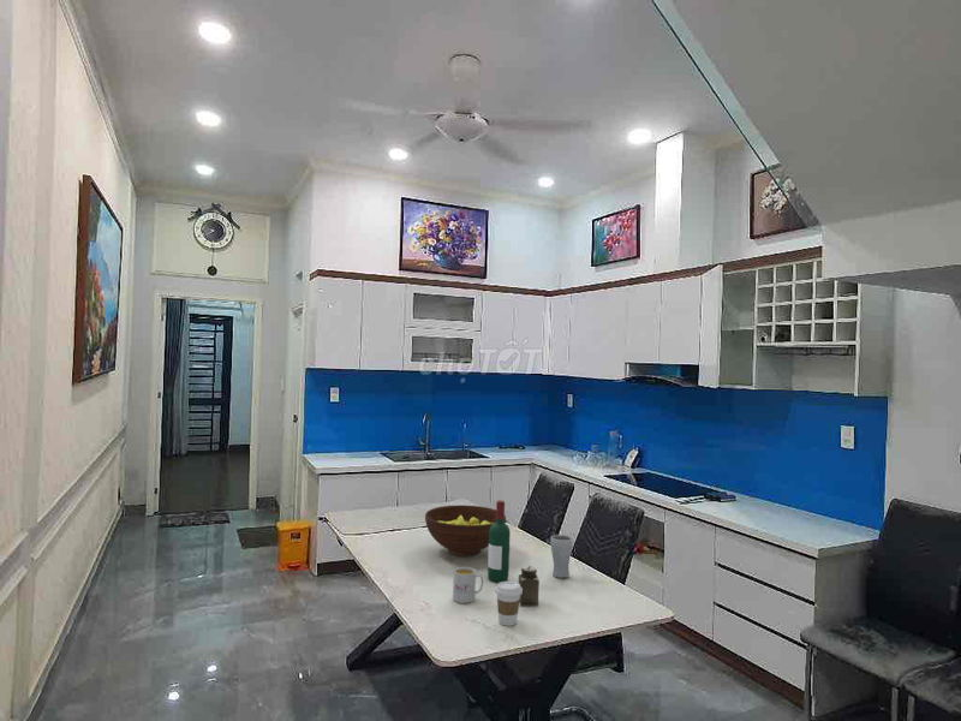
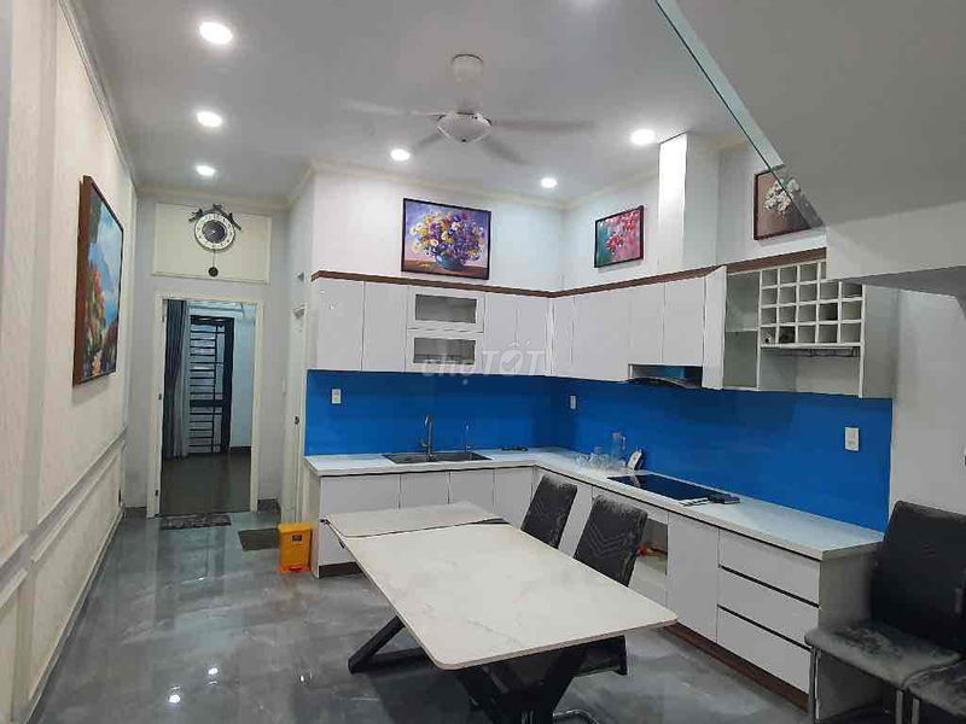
- salt shaker (529, 584)
- fruit bowl (465, 532)
- wine bottle (499, 540)
- coffee cup (508, 603)
- mug (467, 584)
- drinking glass (561, 556)
